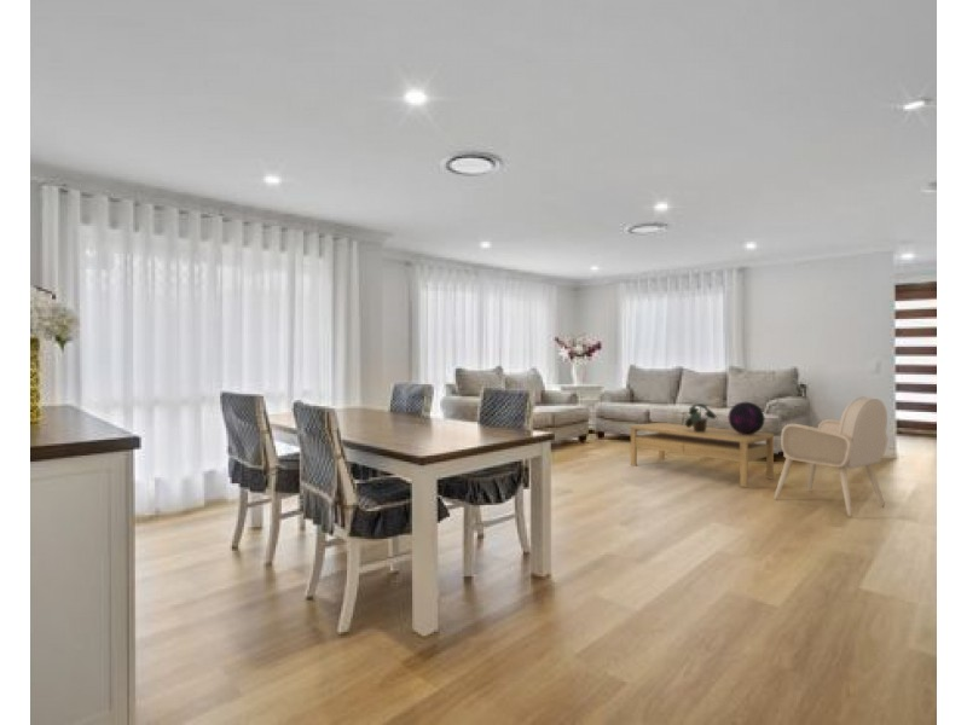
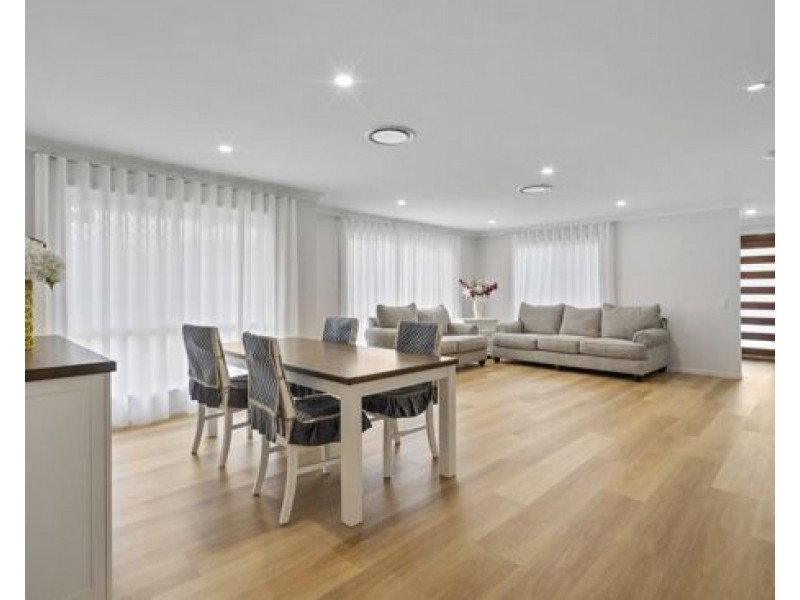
- decorative orb (746, 417)
- armchair (830, 450)
- coffee table (697, 451)
- potted plant (699, 417)
